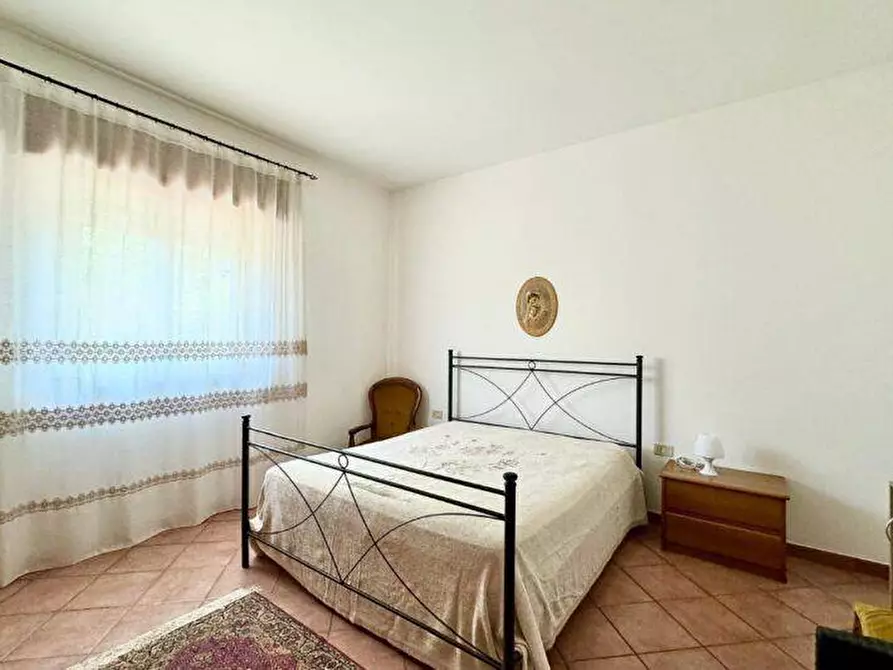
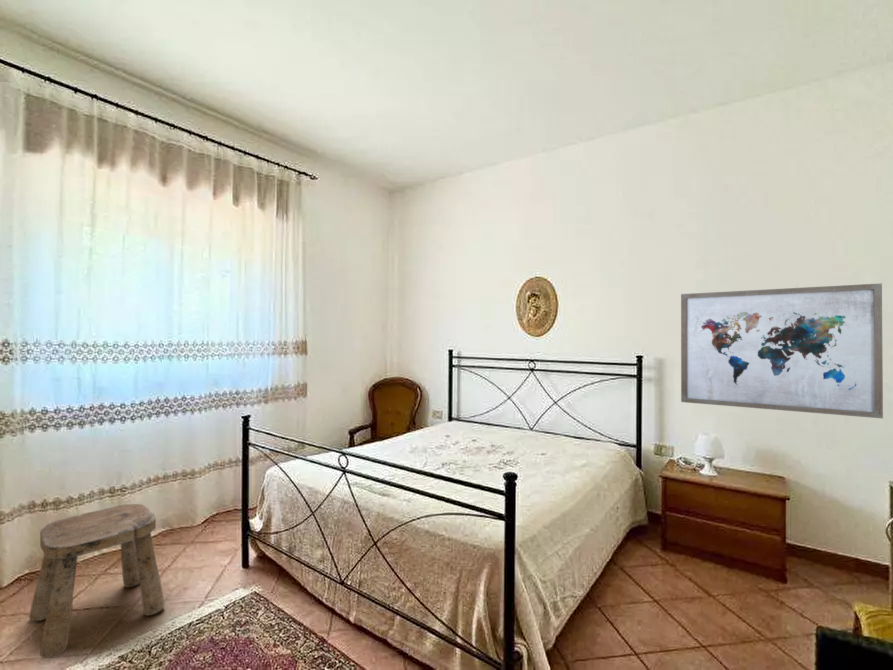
+ stool (94, 551)
+ wall art (770, 349)
